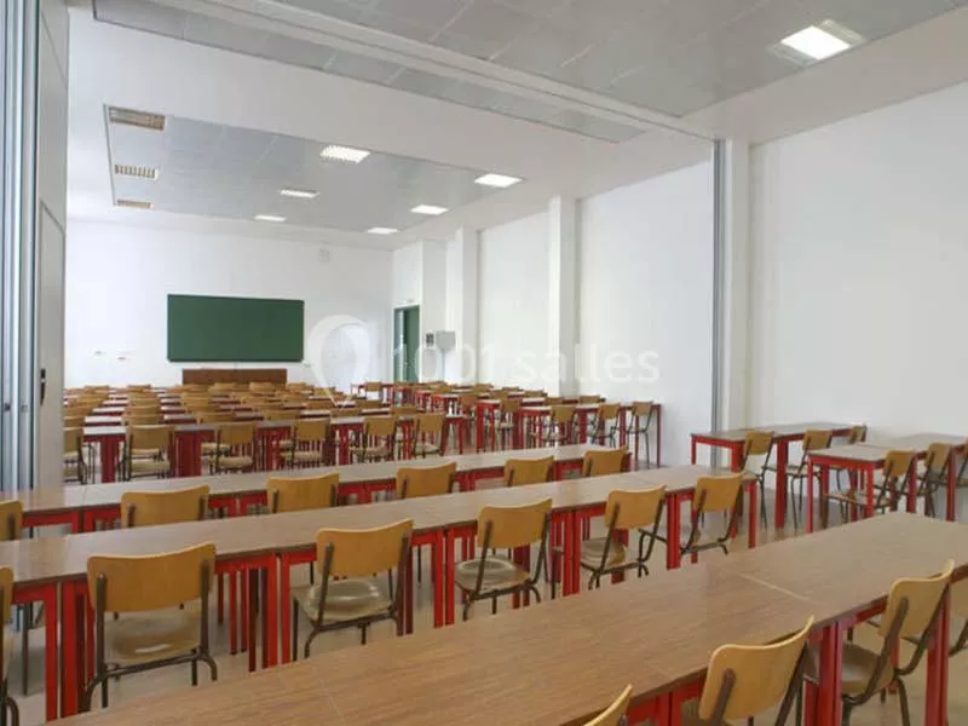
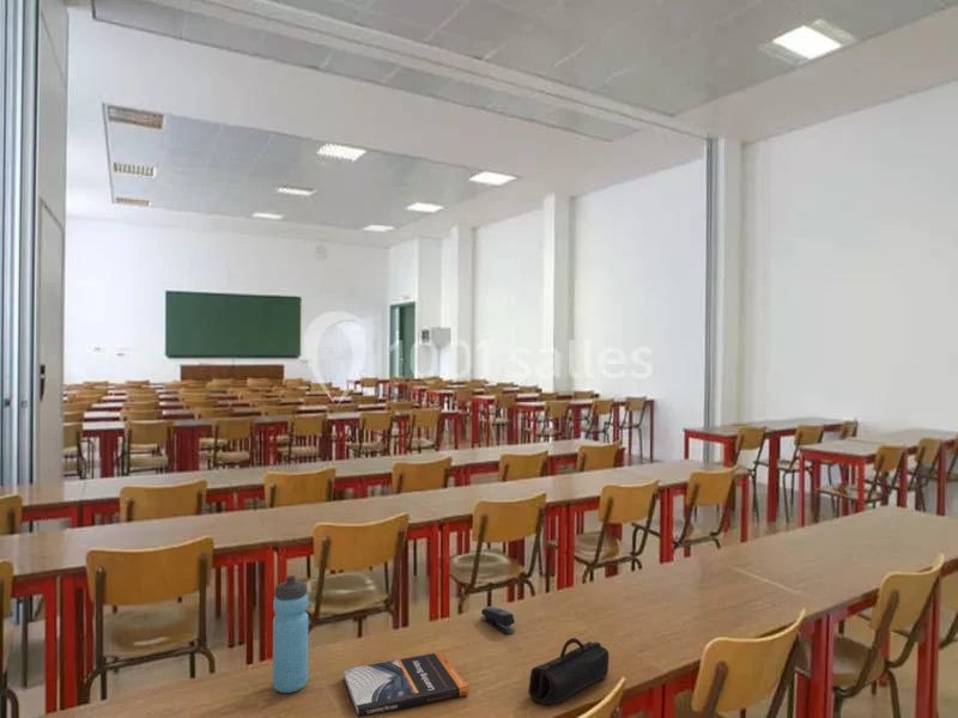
+ stapler (497, 615)
+ book (404, 682)
+ pencil case (570, 663)
+ water bottle (290, 631)
